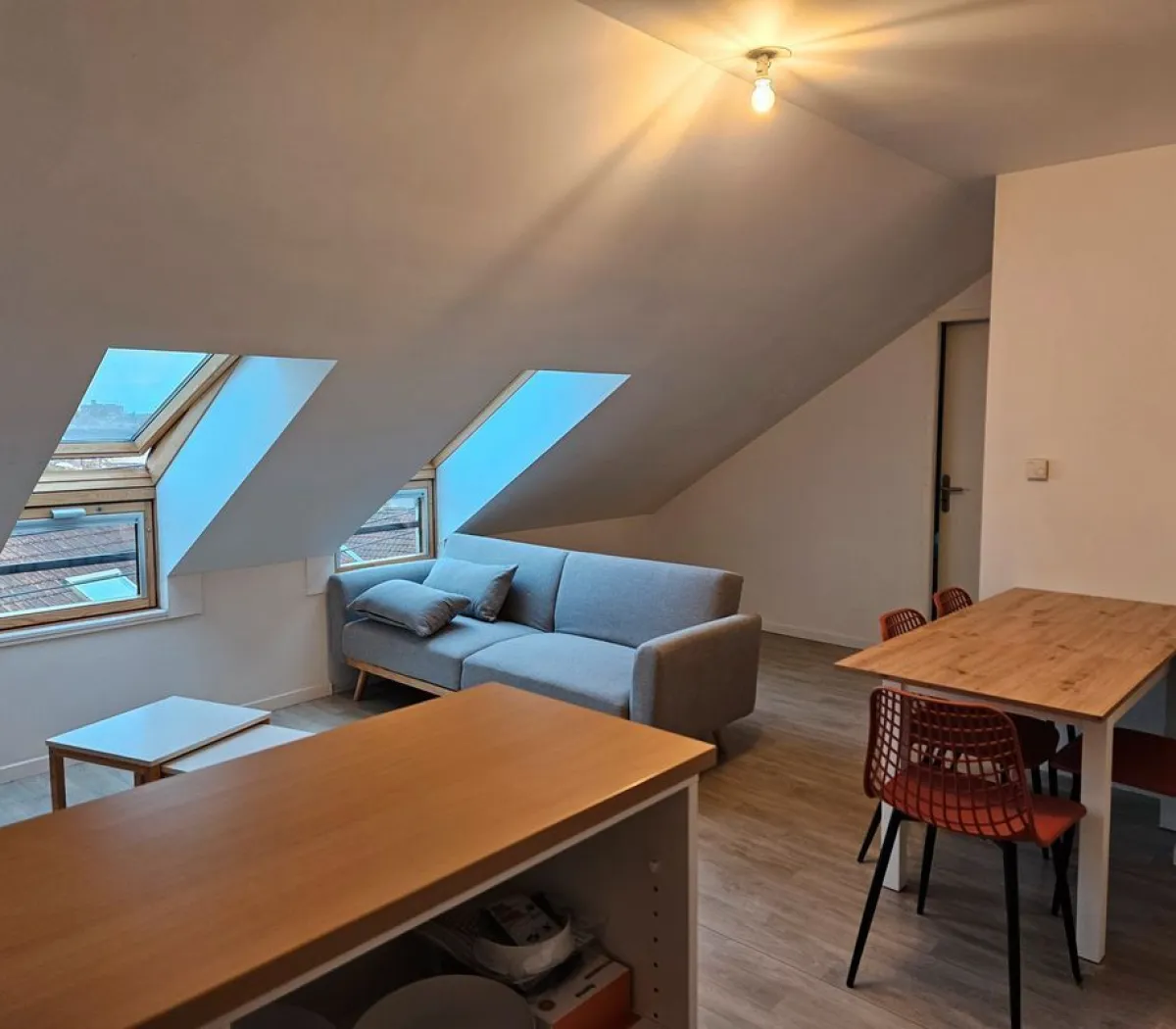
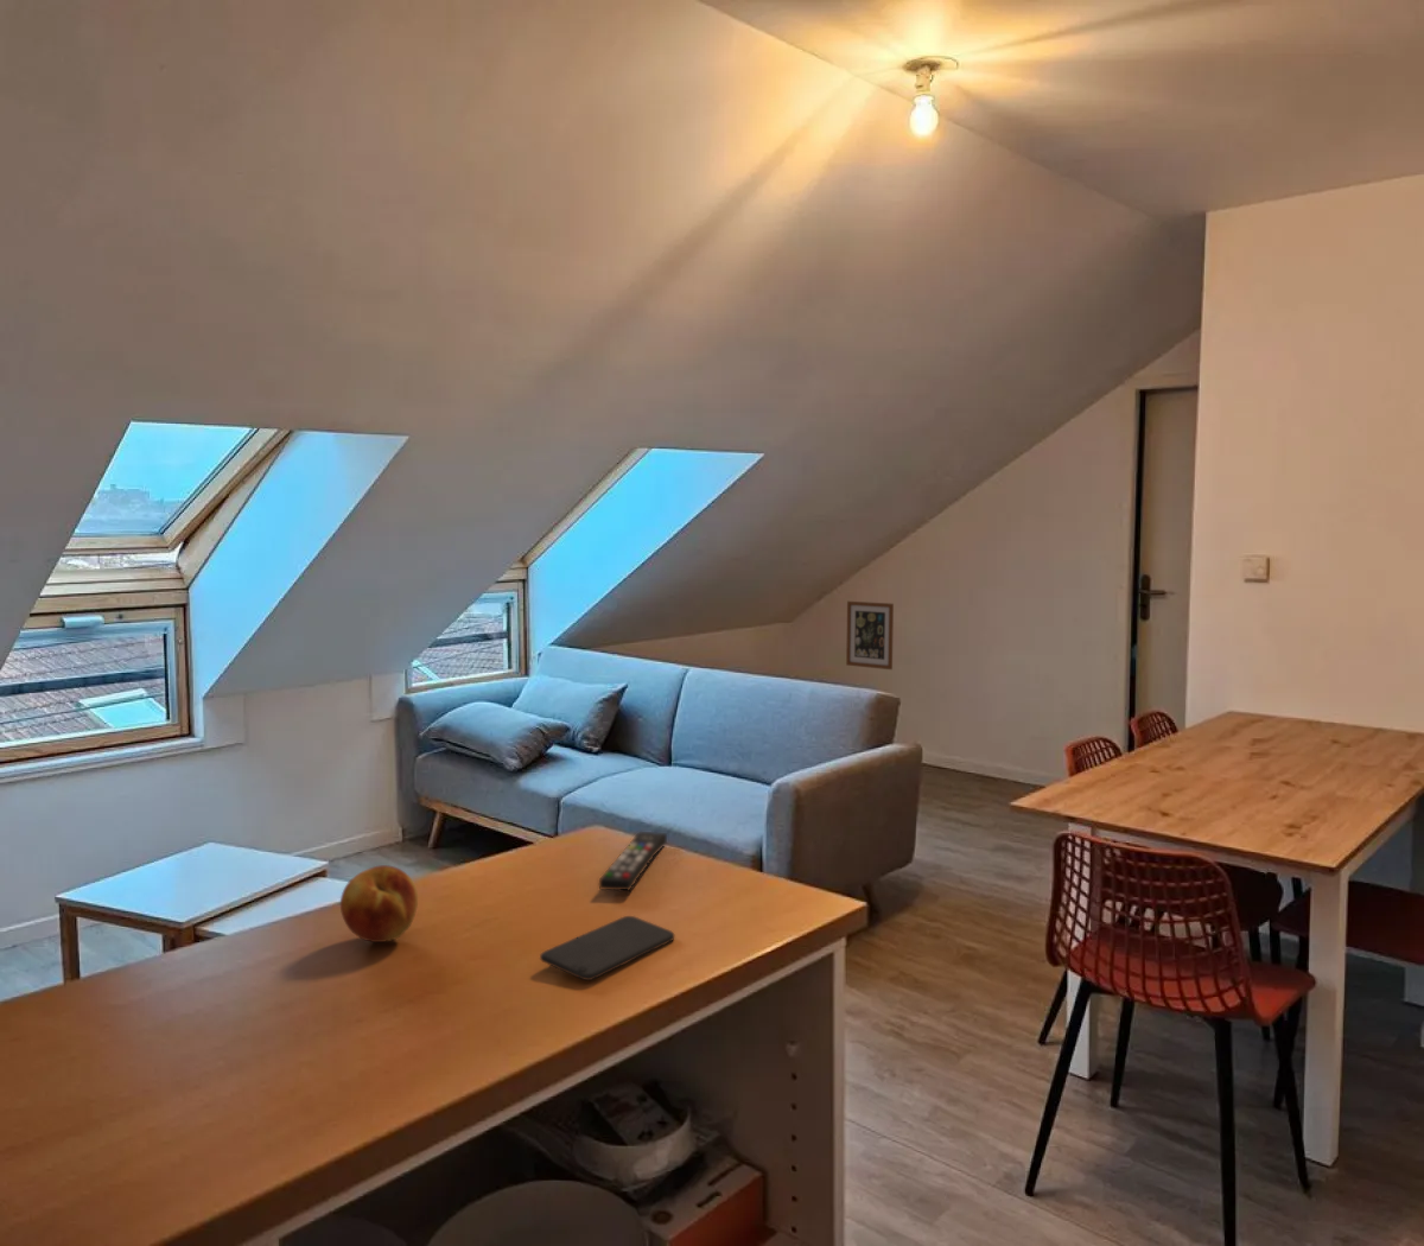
+ remote control (635, 859)
+ wall art (868, 635)
+ fruit (379, 903)
+ smartphone (609, 946)
